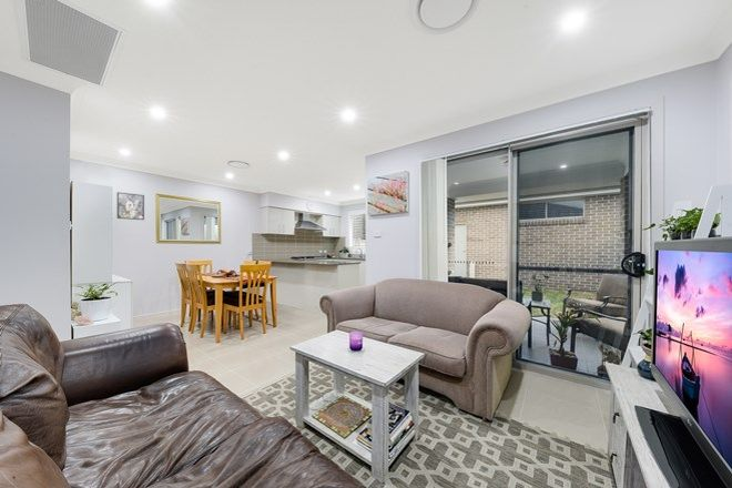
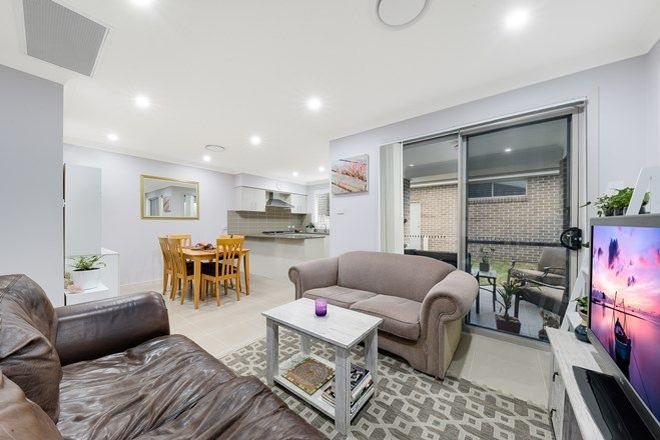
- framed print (131, 206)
